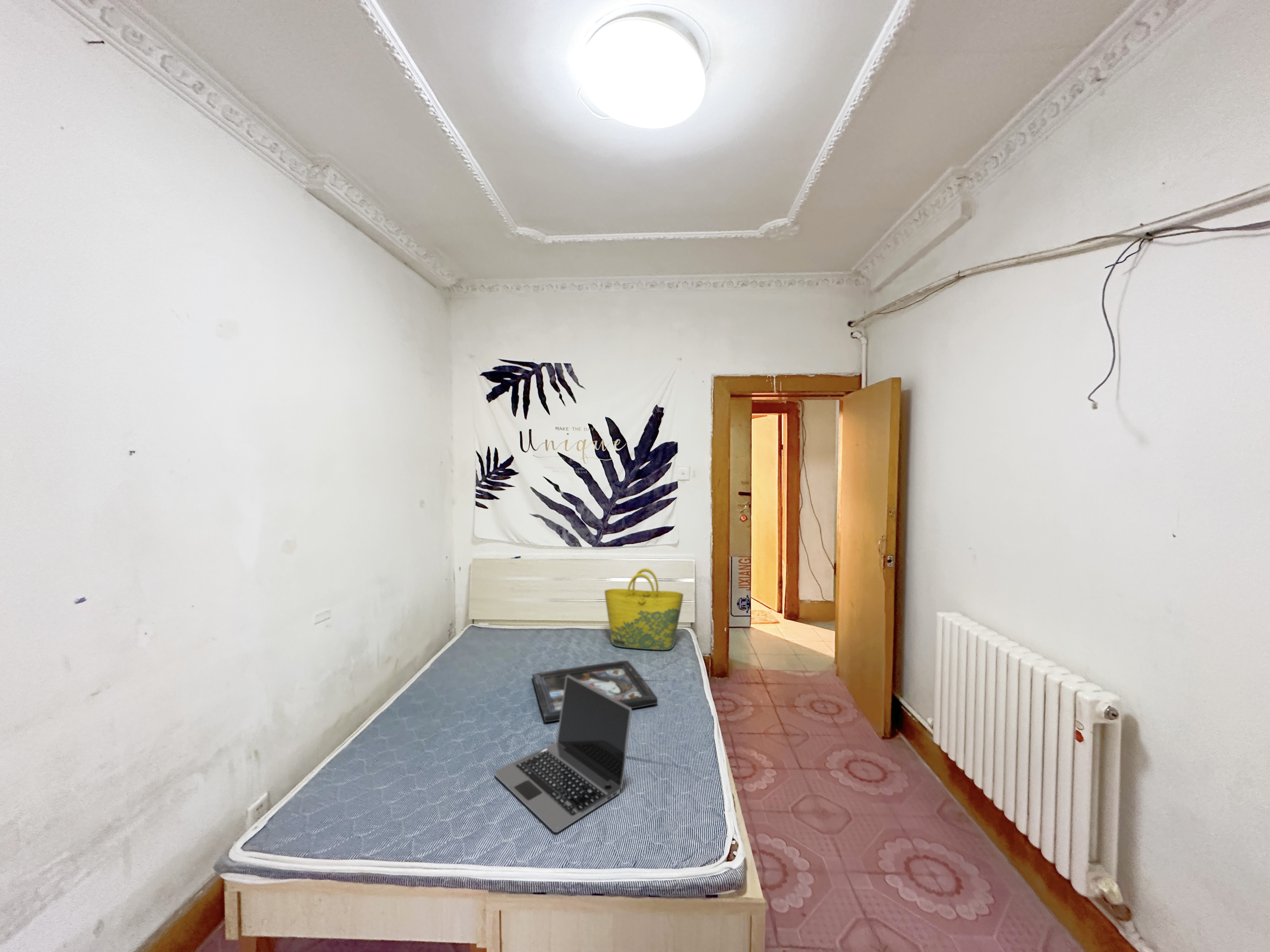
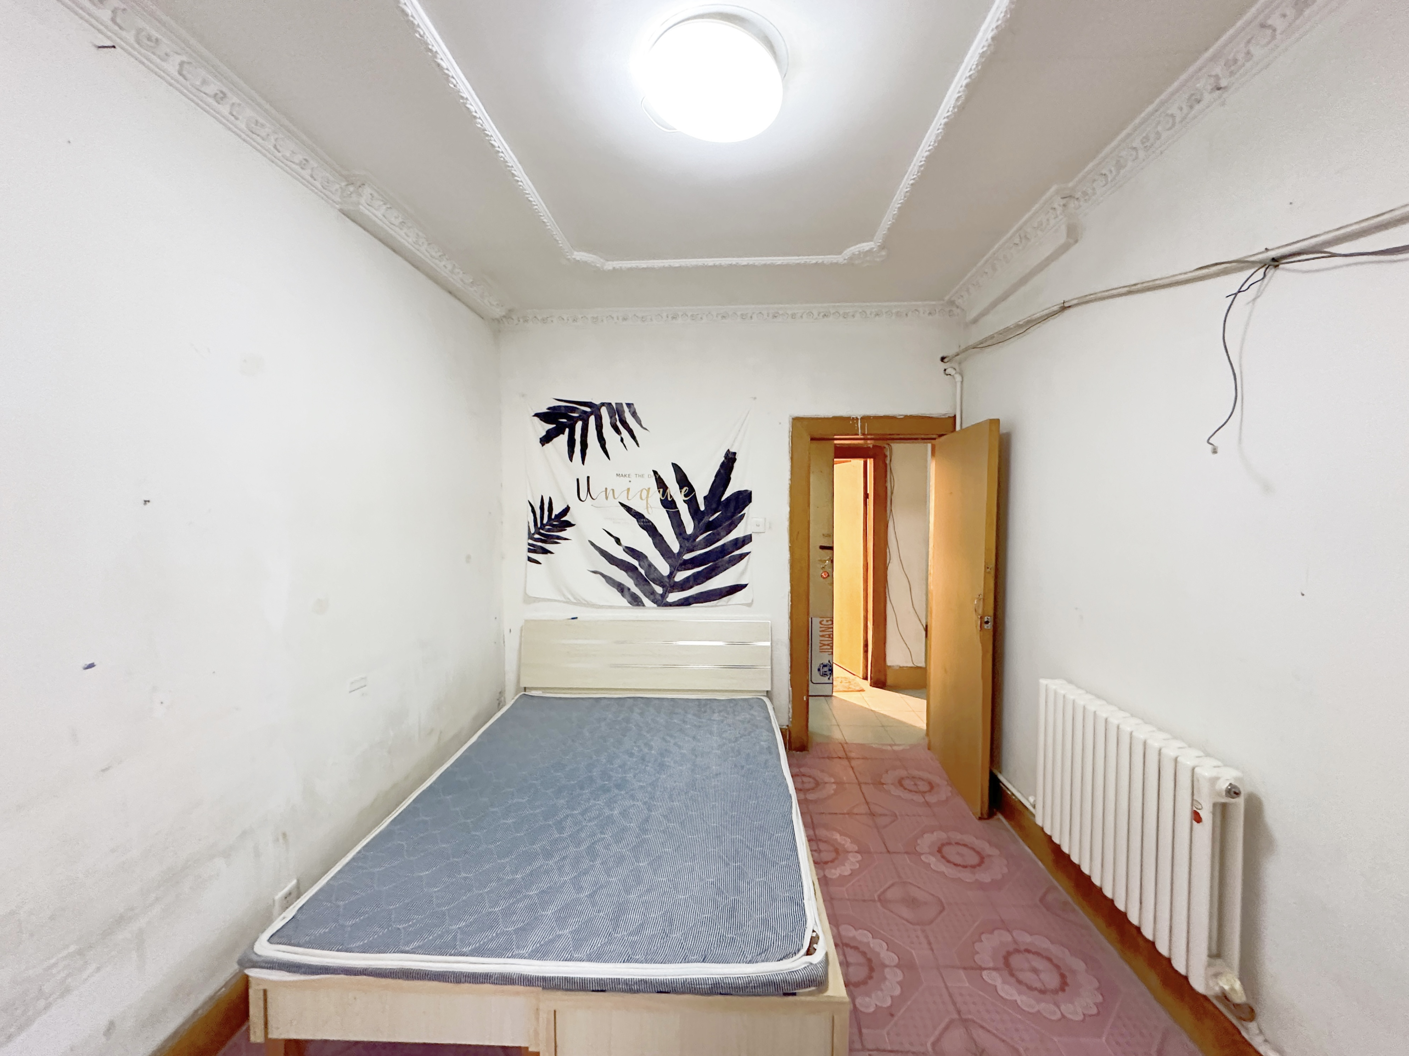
- tote bag (643, 608)
- laptop (562, 743)
- framed painting (592, 687)
